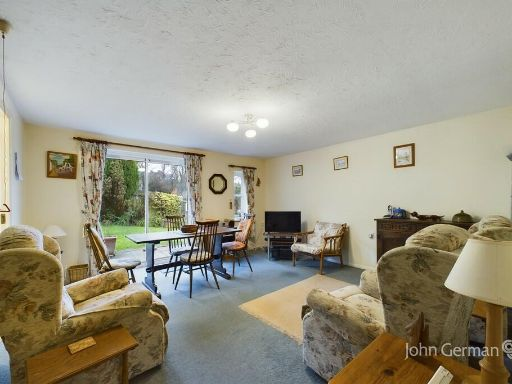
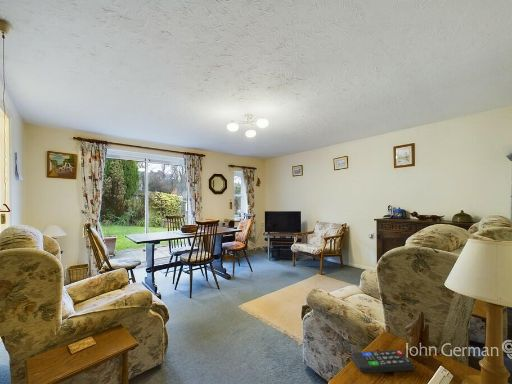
+ remote control (381, 360)
